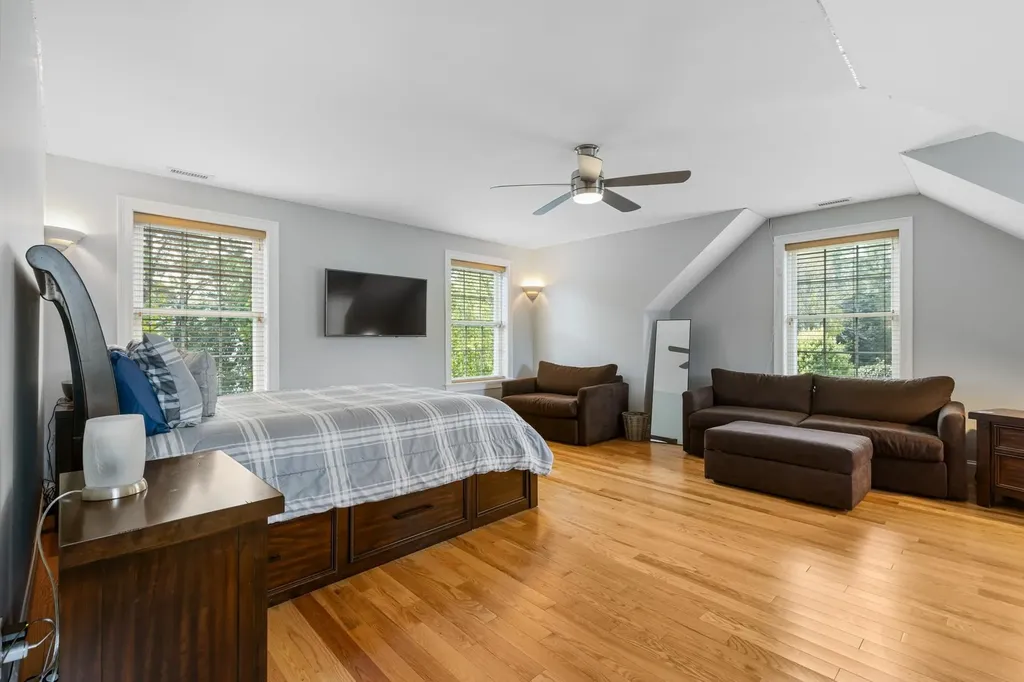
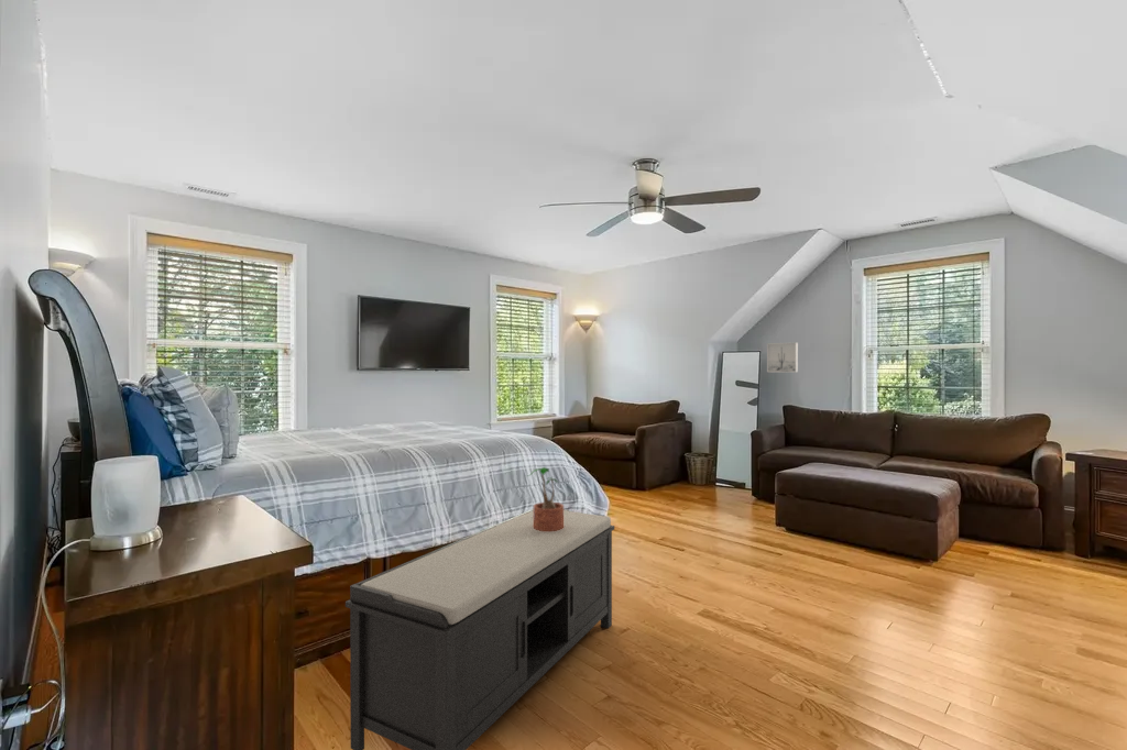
+ wall art (781, 357)
+ potted plant (544, 496)
+ bench (506, 608)
